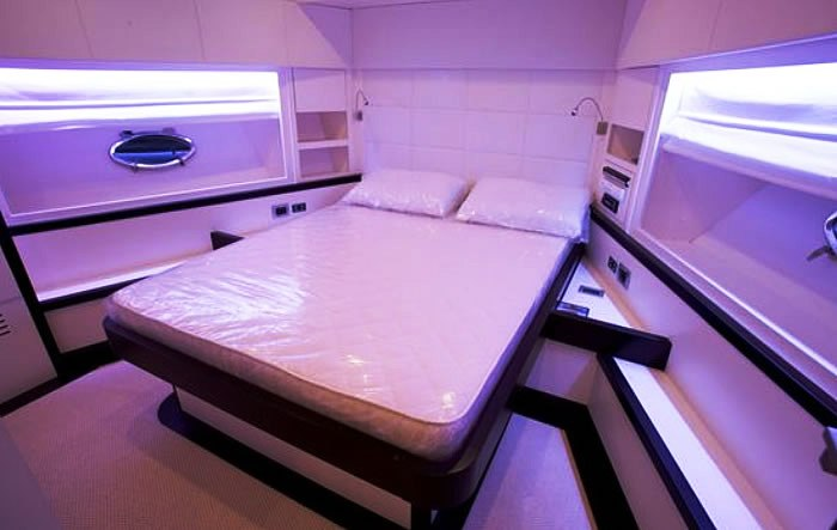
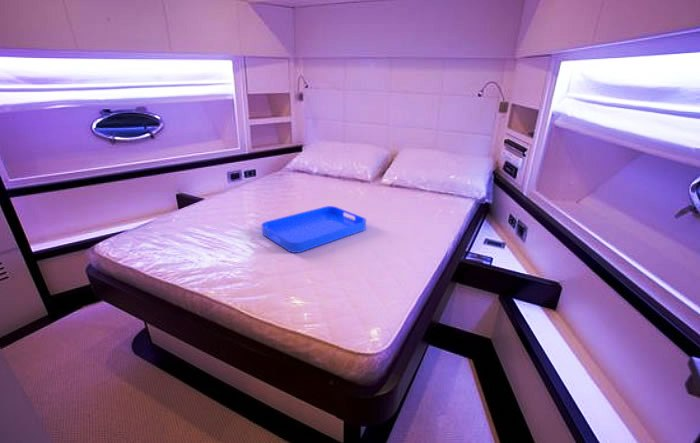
+ serving tray (315, 226)
